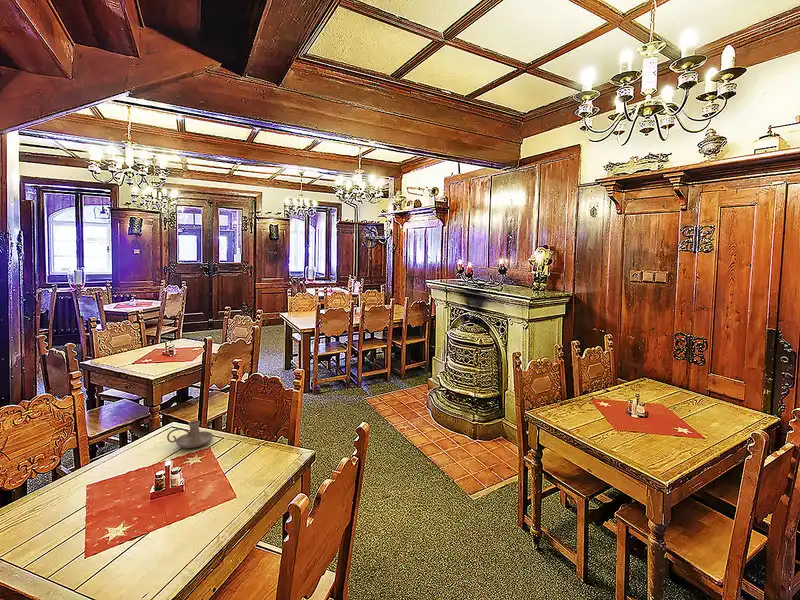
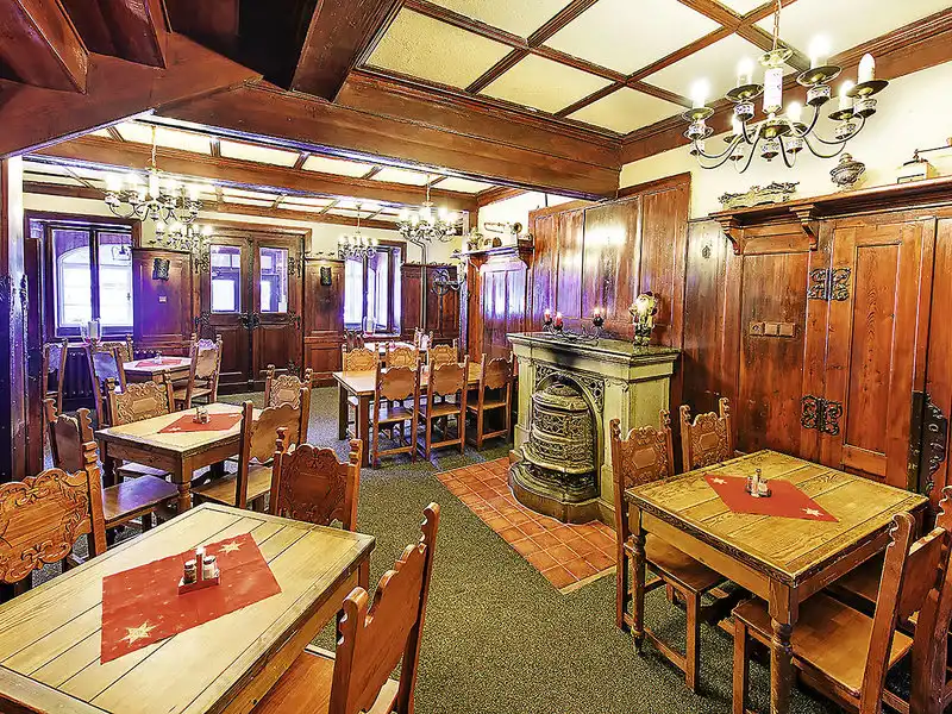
- candle holder (190, 433)
